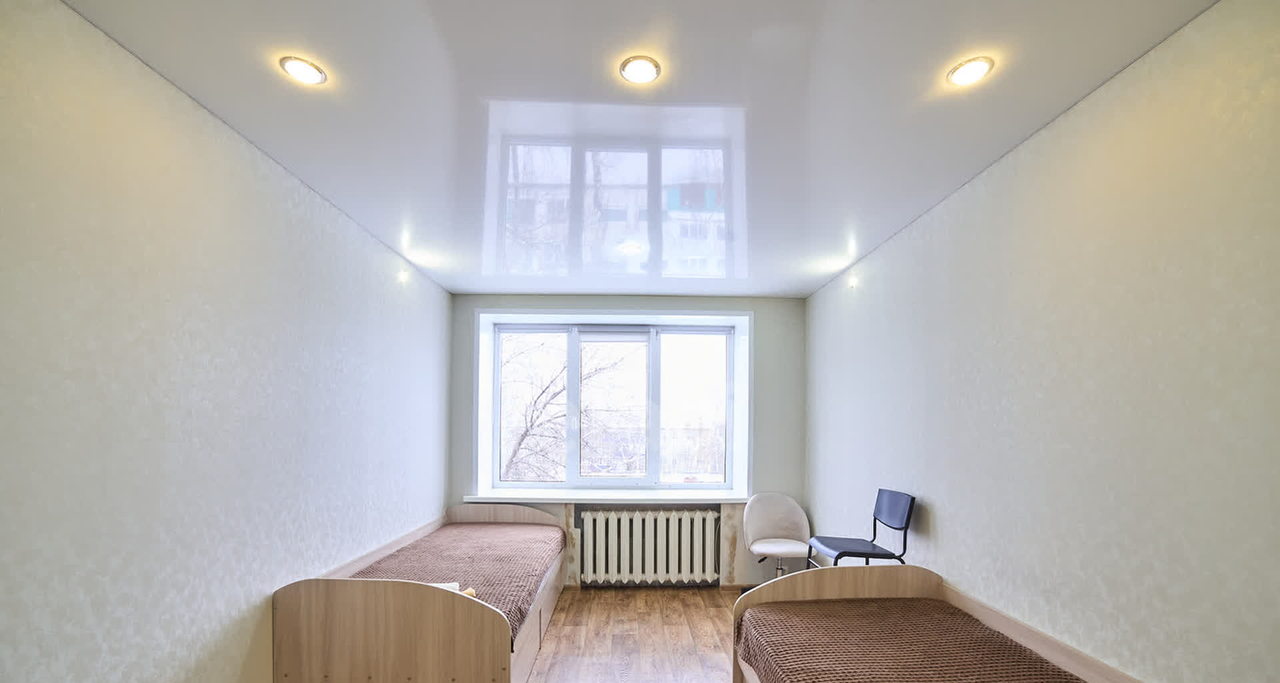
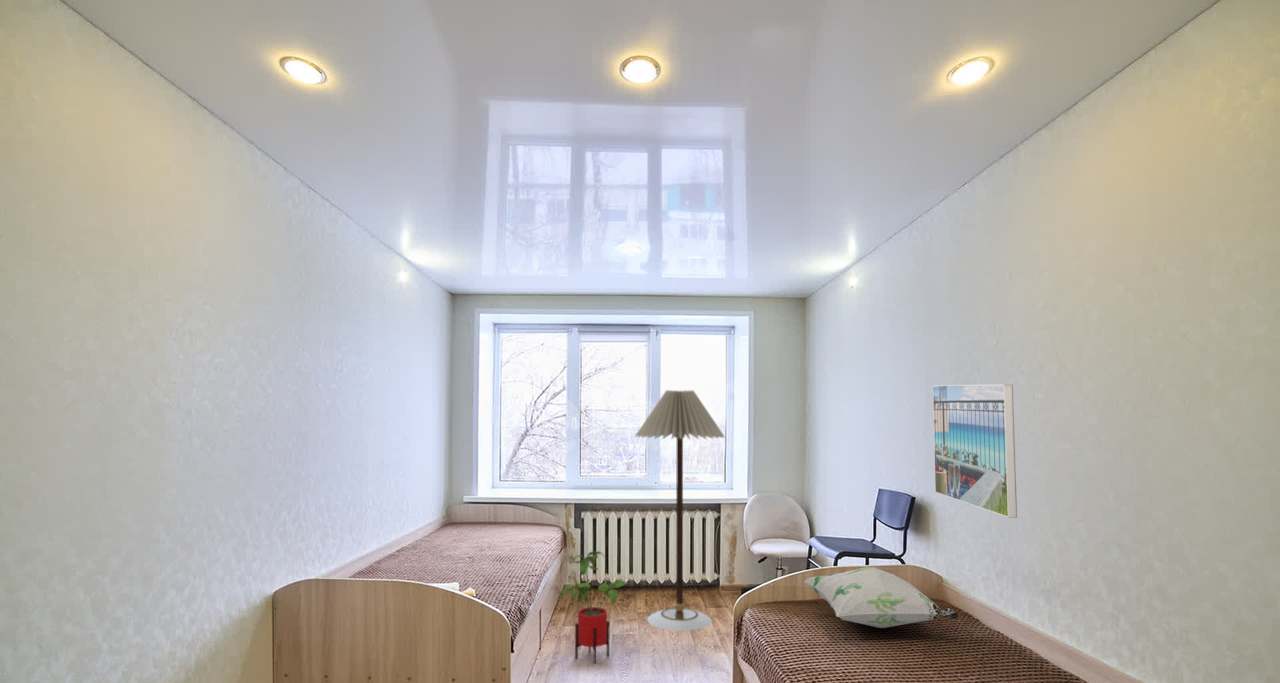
+ floor lamp (679, 503)
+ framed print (970, 443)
+ house plant (594, 607)
+ decorative pillow (876, 597)
